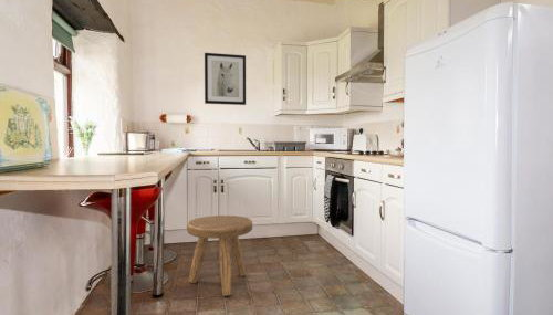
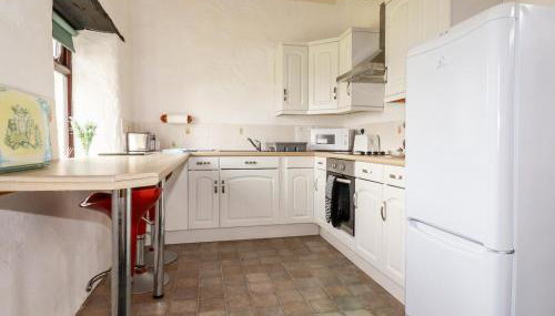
- wall art (225, 78)
- stool (220, 252)
